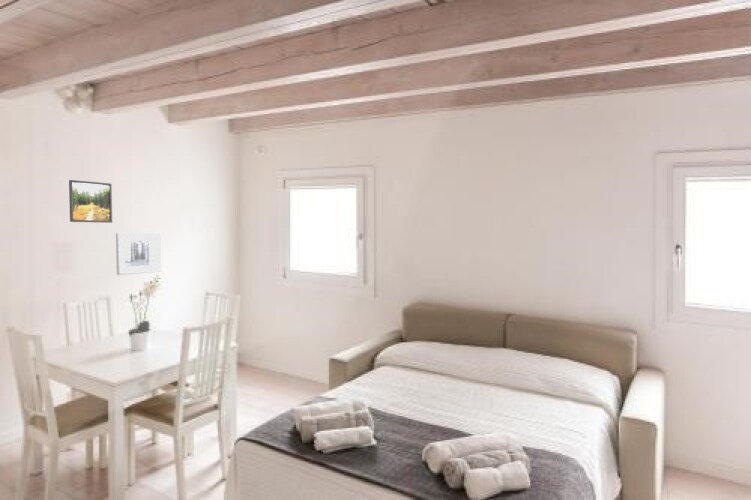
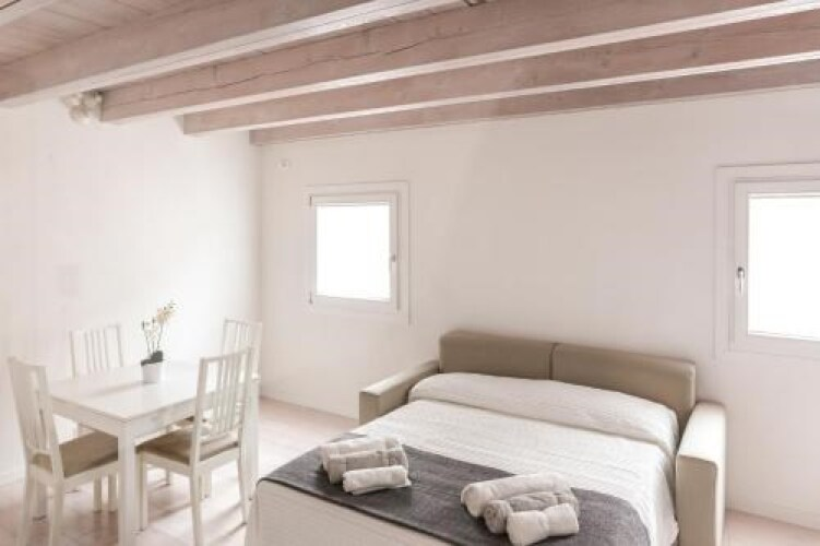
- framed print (91, 202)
- wall art (139, 253)
